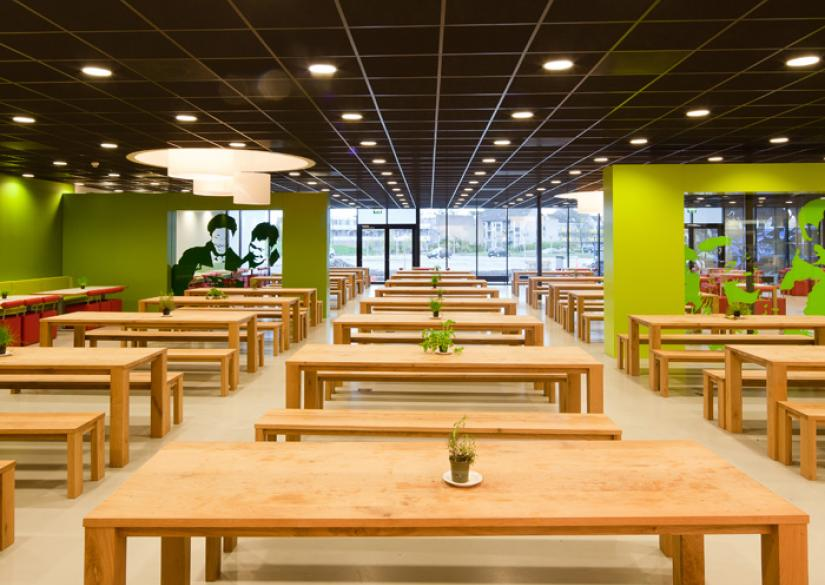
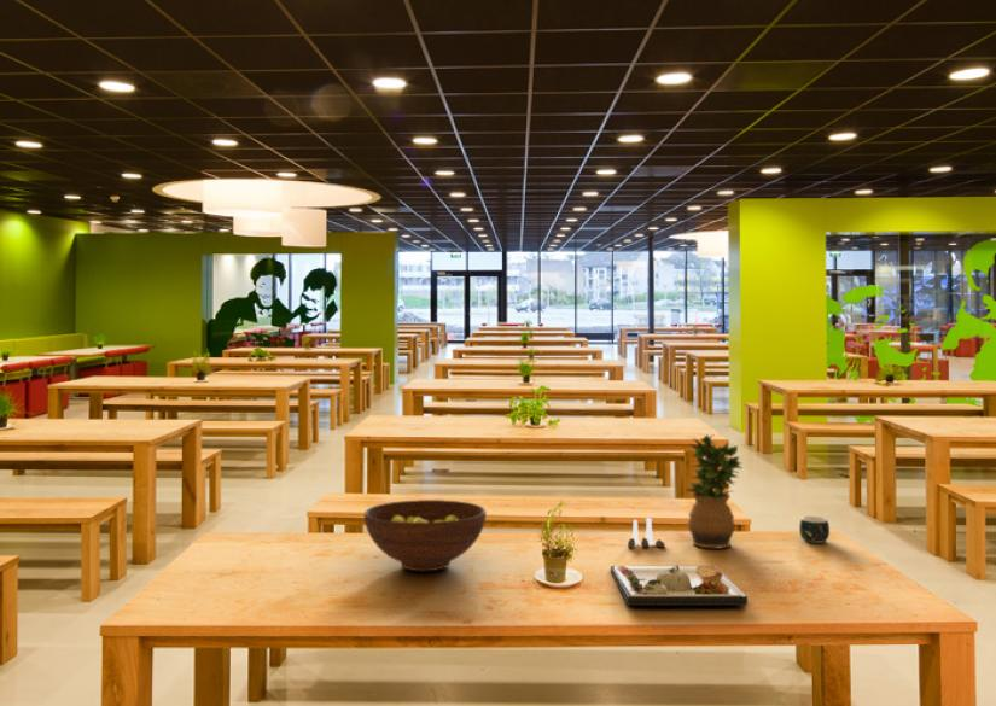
+ fruit bowl (425, 538)
+ potted plant (717, 489)
+ dinner plate (674, 574)
+ salt and pepper shaker set (646, 531)
+ mug (811, 527)
